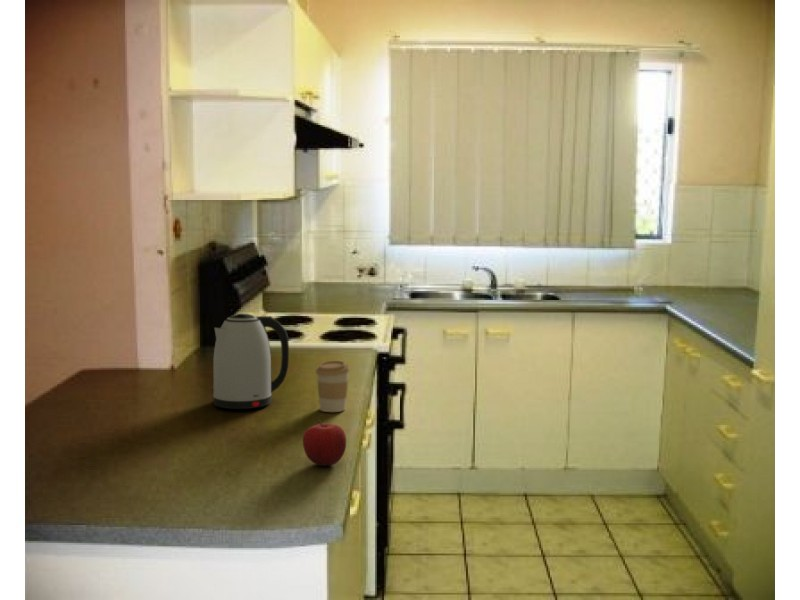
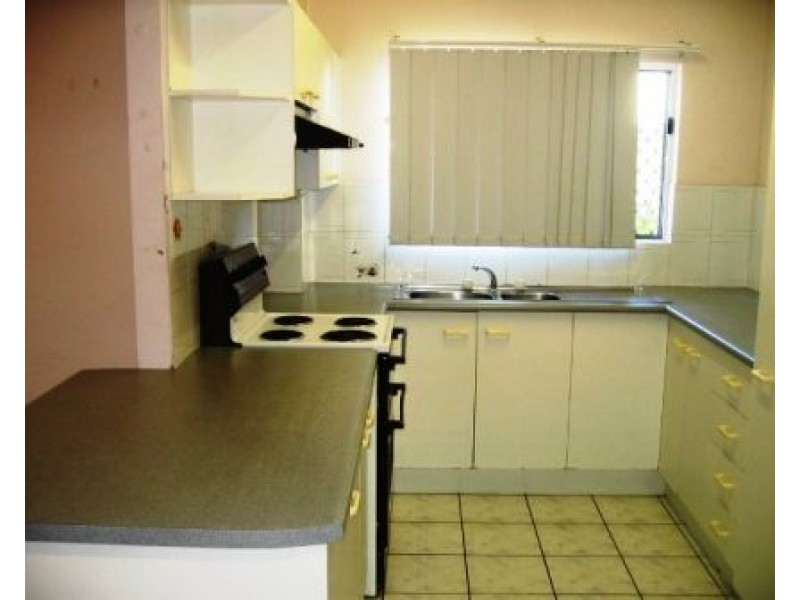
- coffee cup (332, 385)
- kettle (252, 357)
- fruit (324, 442)
